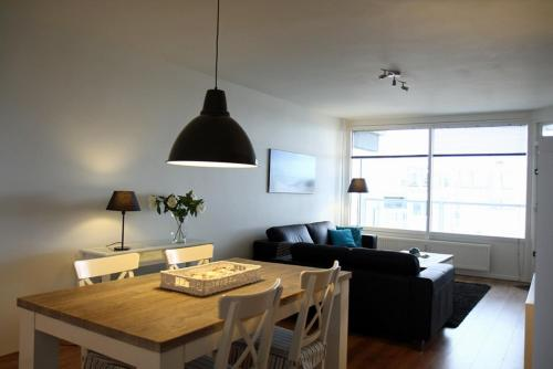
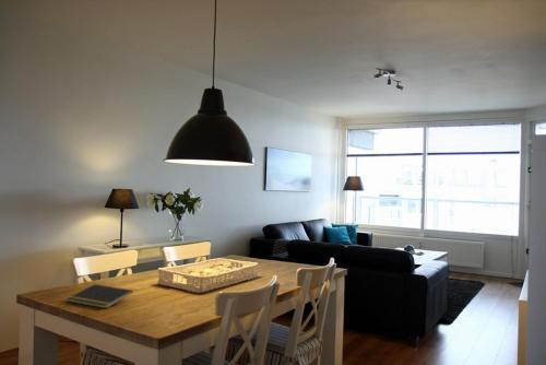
+ notepad (99, 295)
